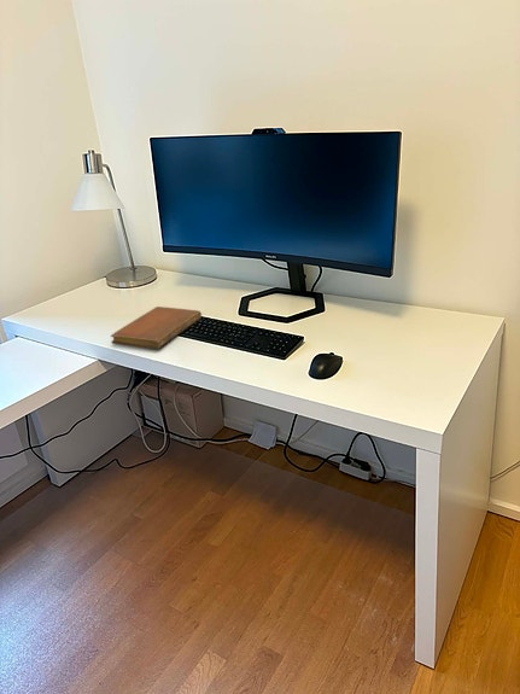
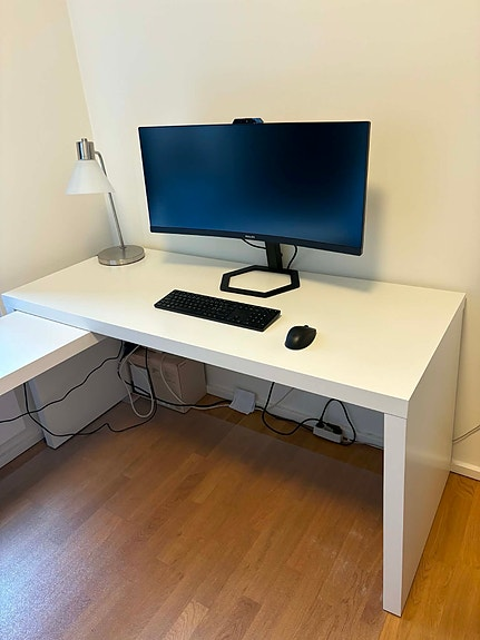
- notebook (157, 326)
